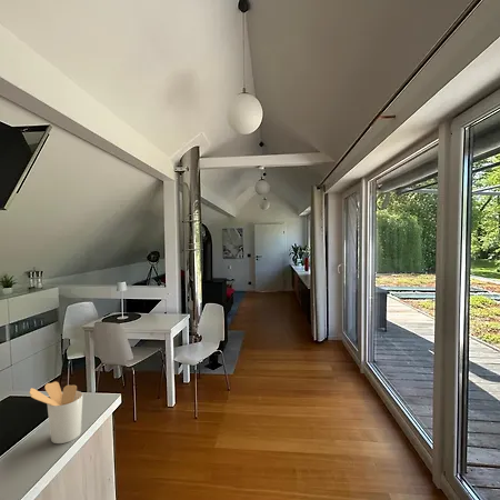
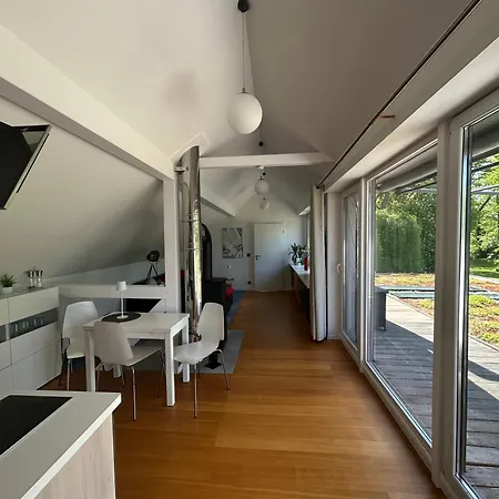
- utensil holder (56, 410)
